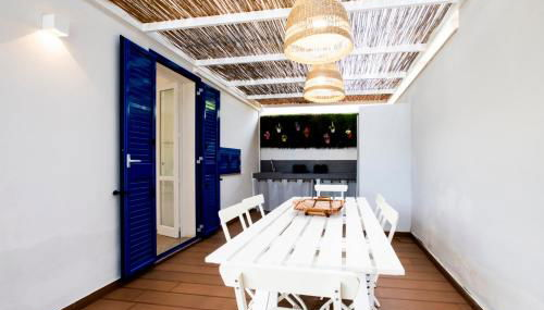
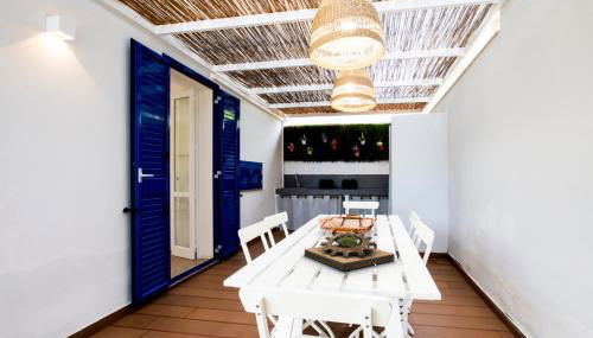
+ succulent planter (347, 247)
